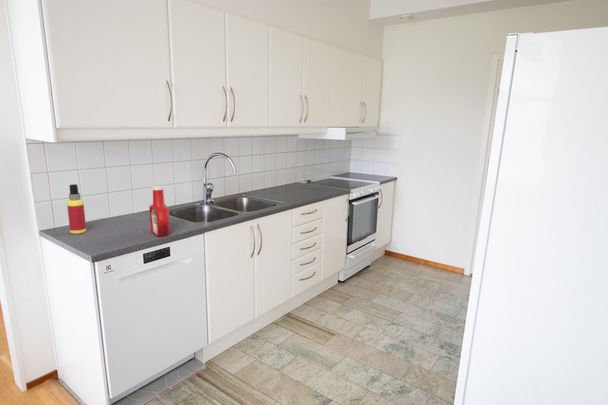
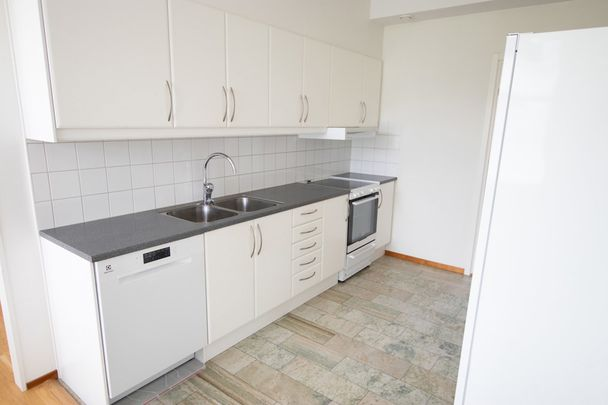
- spray bottle (75, 208)
- soap bottle (159, 209)
